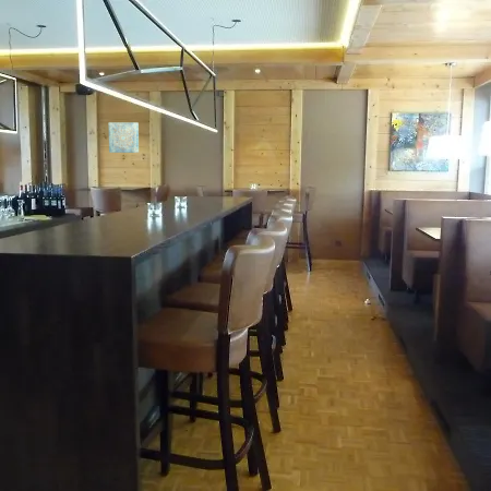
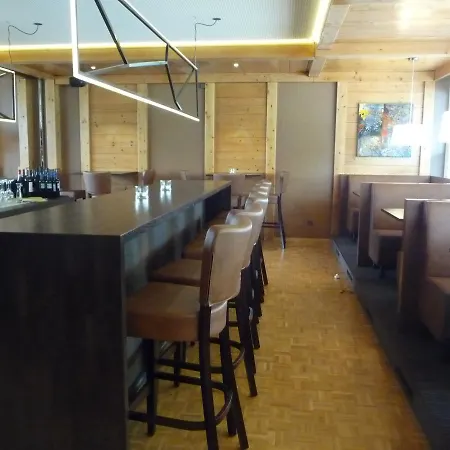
- wall art (123, 137)
